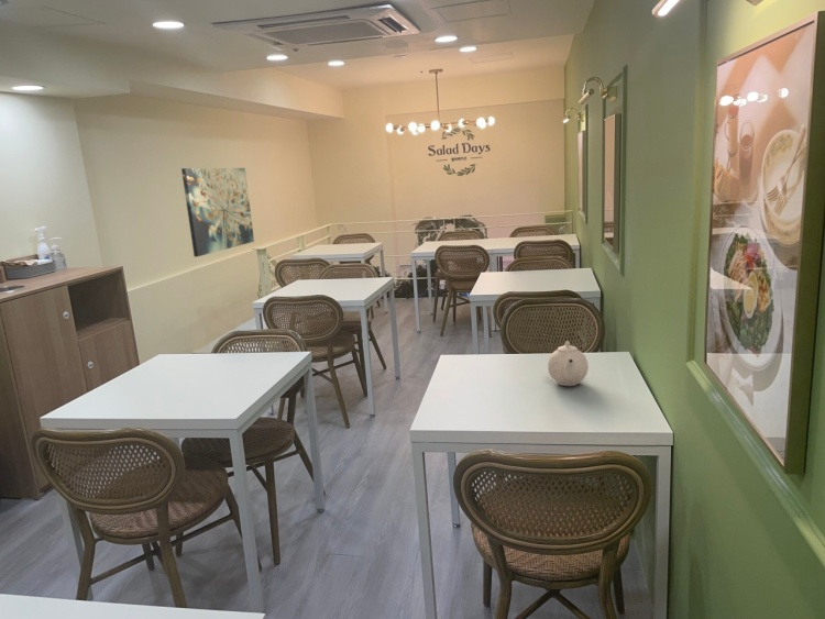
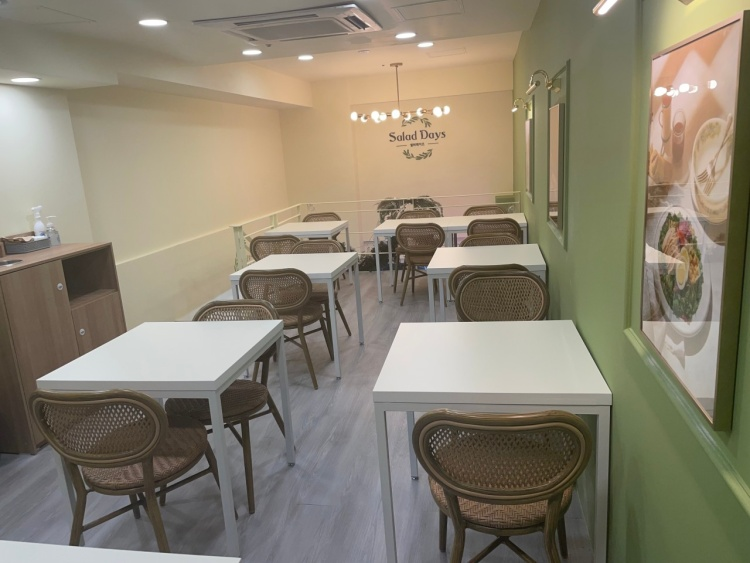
- wall art (221, 209)
- teapot (568, 362)
